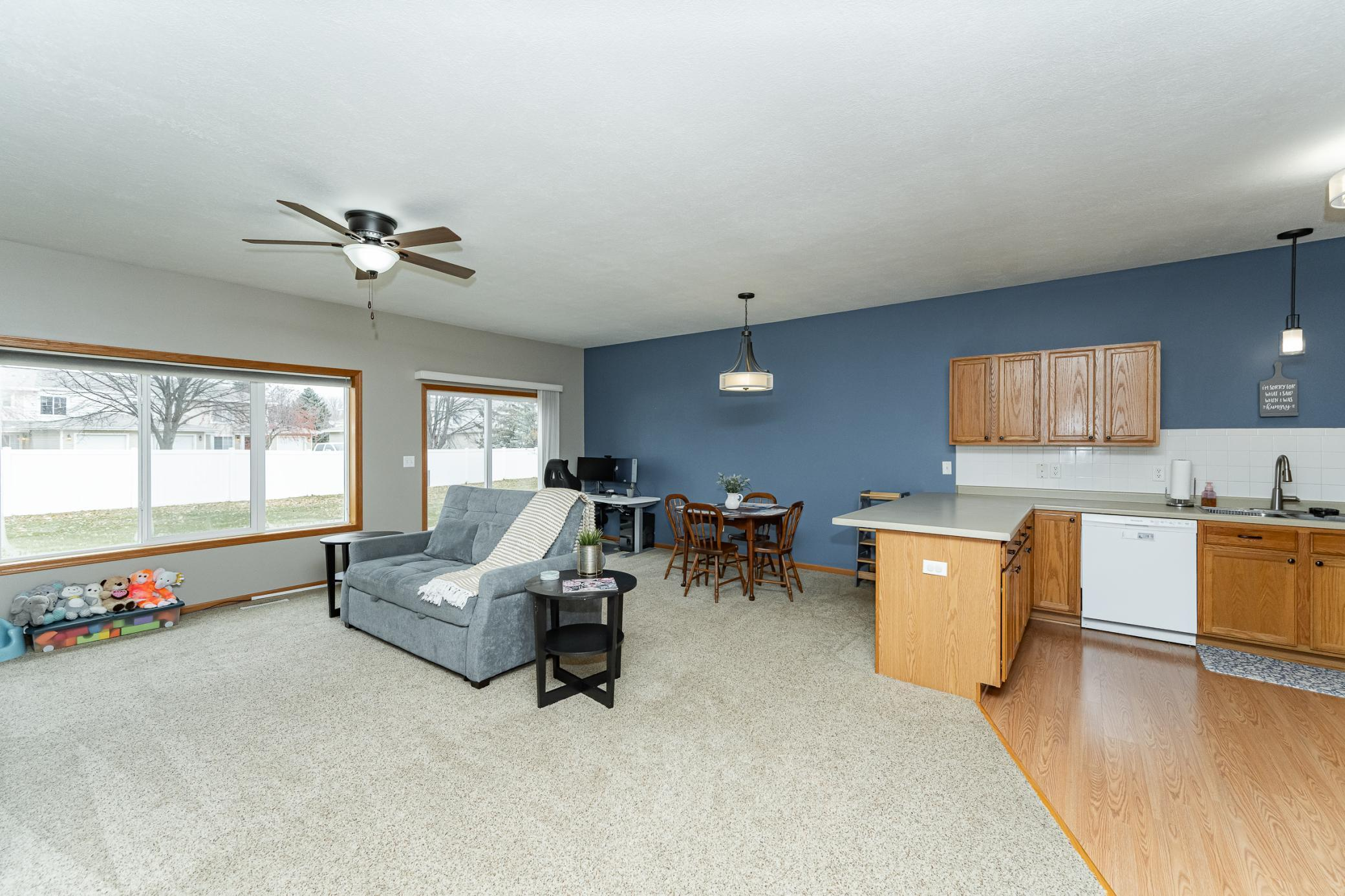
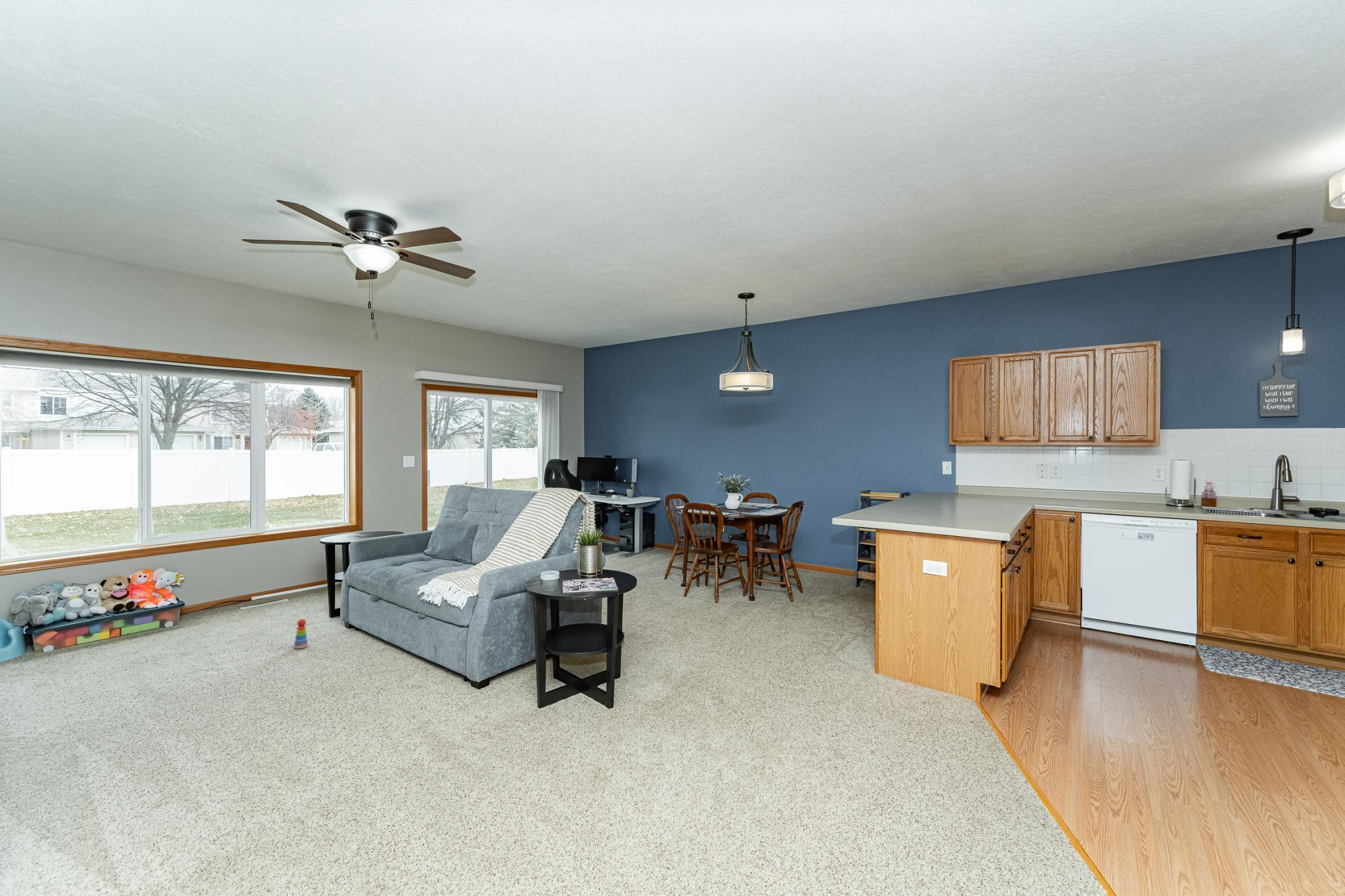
+ stacking toy (301, 633)
